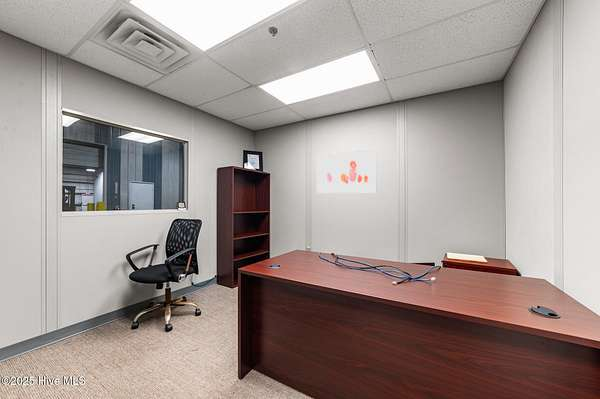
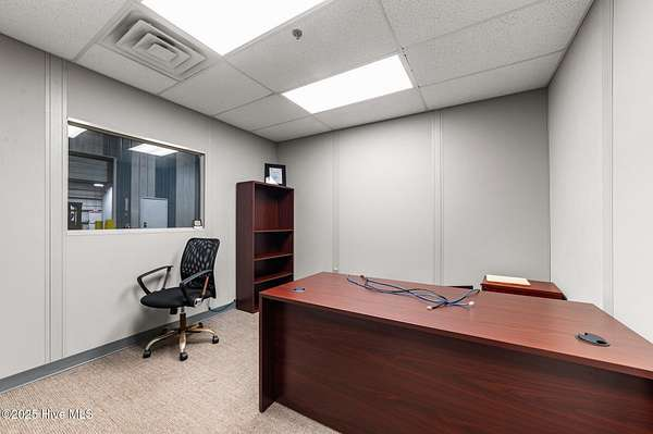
- wall art (345, 172)
